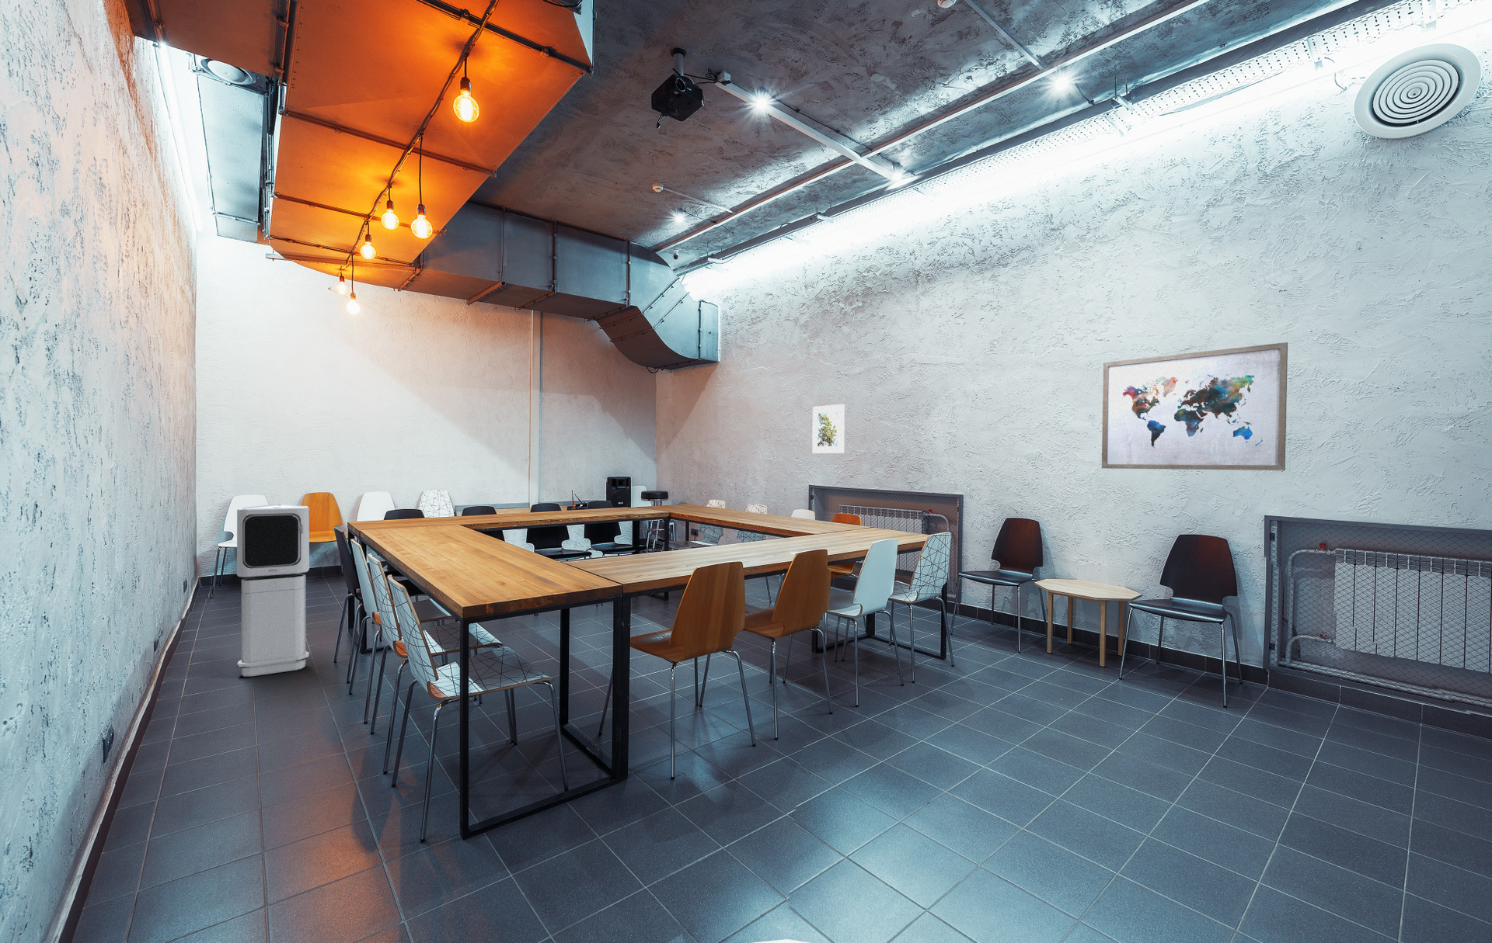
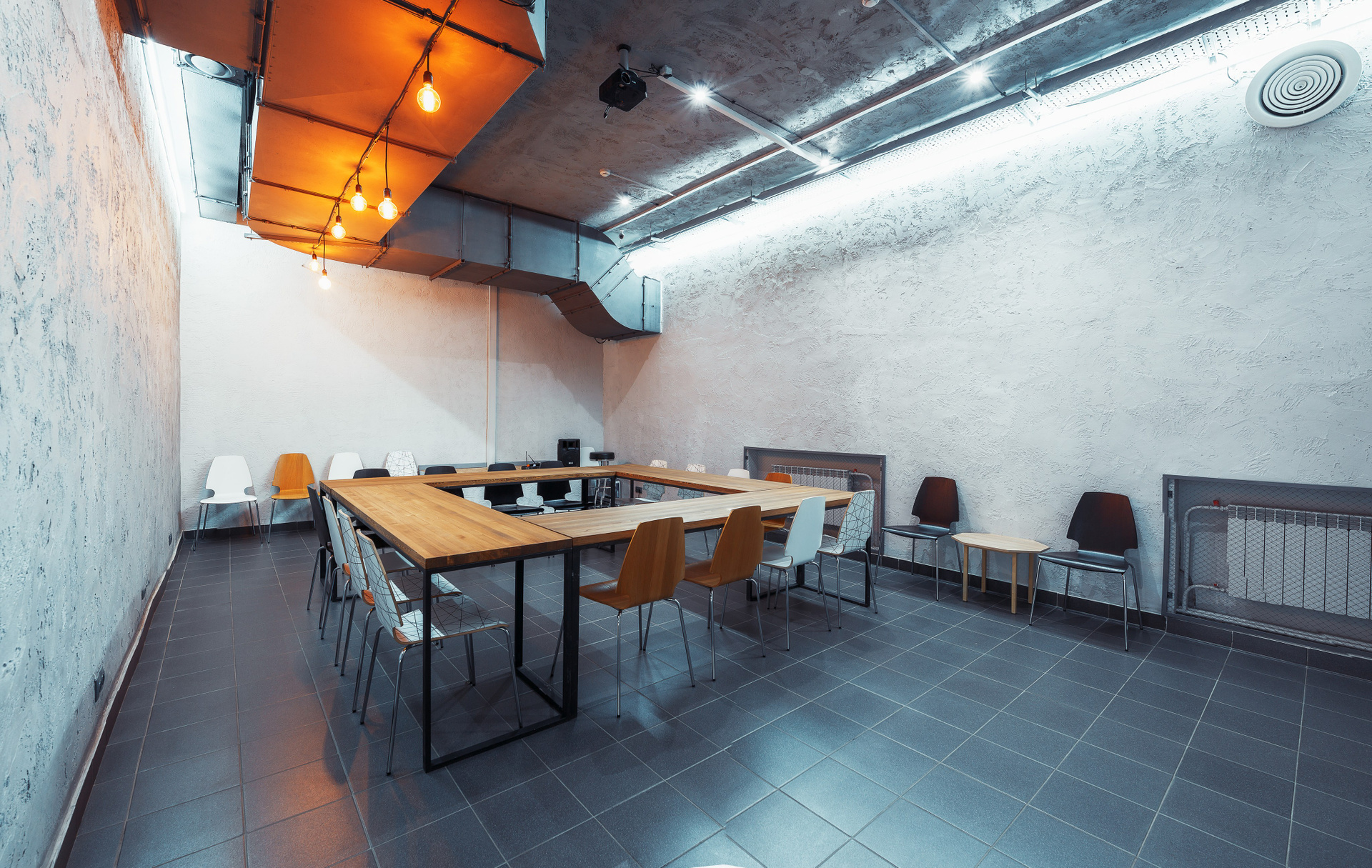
- air purifier (276, 586)
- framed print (828, 429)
- wall art (1185, 412)
